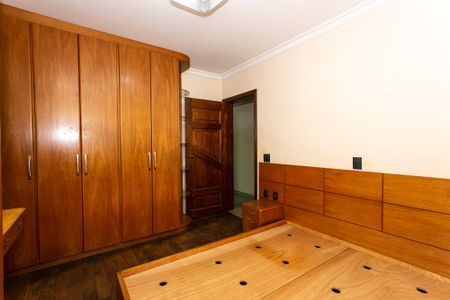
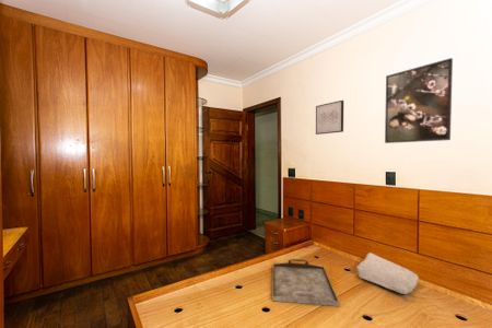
+ soap bar (384, 272)
+ serving tray (301, 278)
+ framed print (414, 105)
+ wall art (328, 118)
